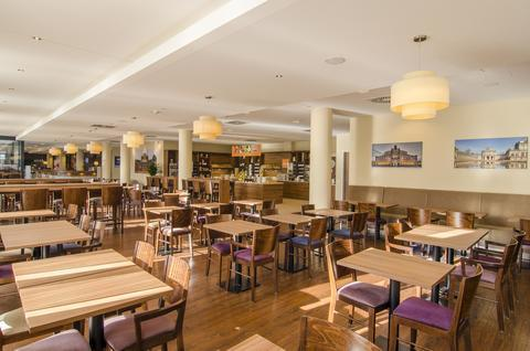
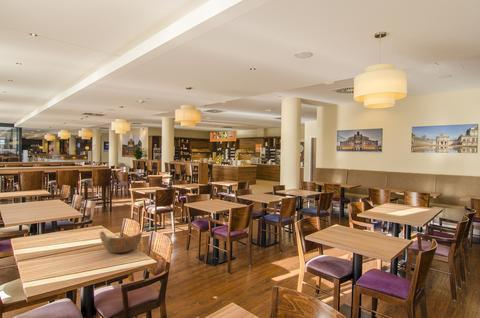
+ bowl (120, 240)
